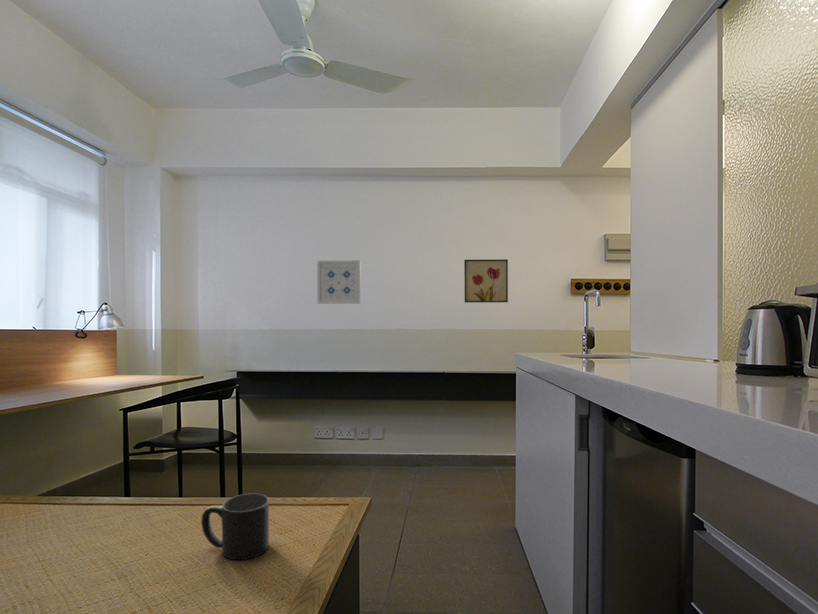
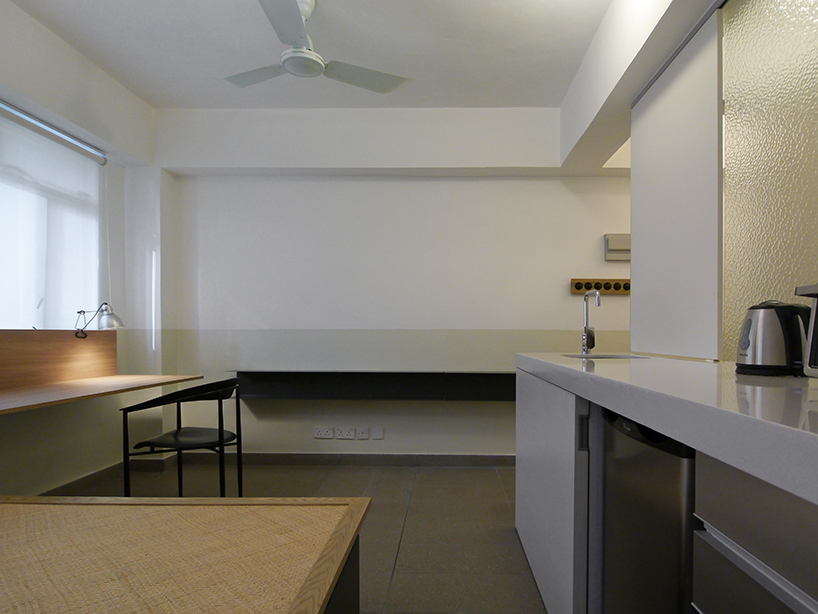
- wall art (339, 282)
- mug (235, 524)
- wall art (485, 281)
